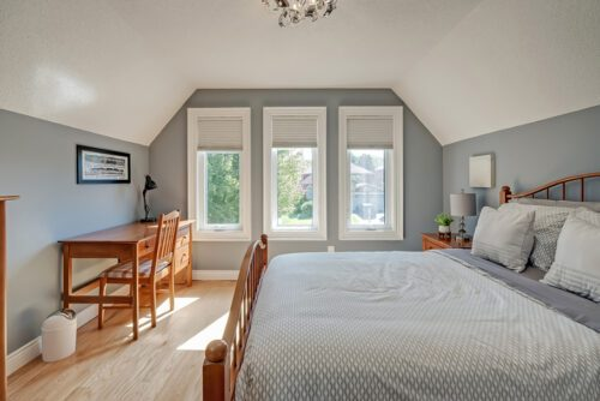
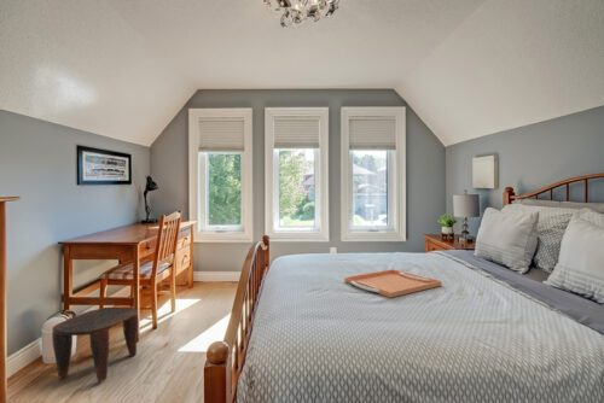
+ stool (98, 341)
+ serving tray (391, 281)
